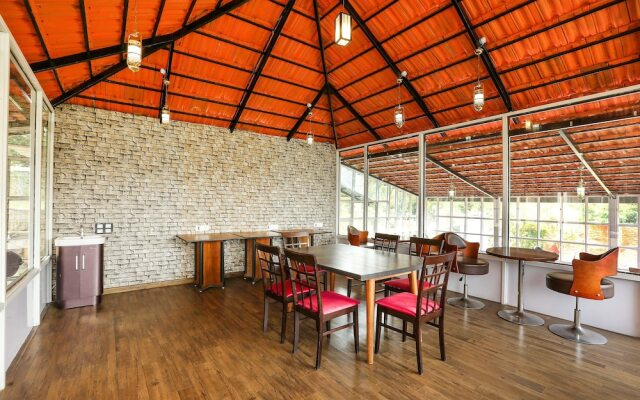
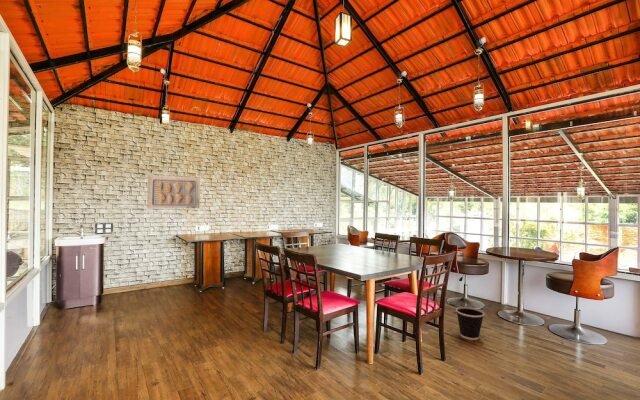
+ wastebasket (469, 323)
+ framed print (174, 192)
